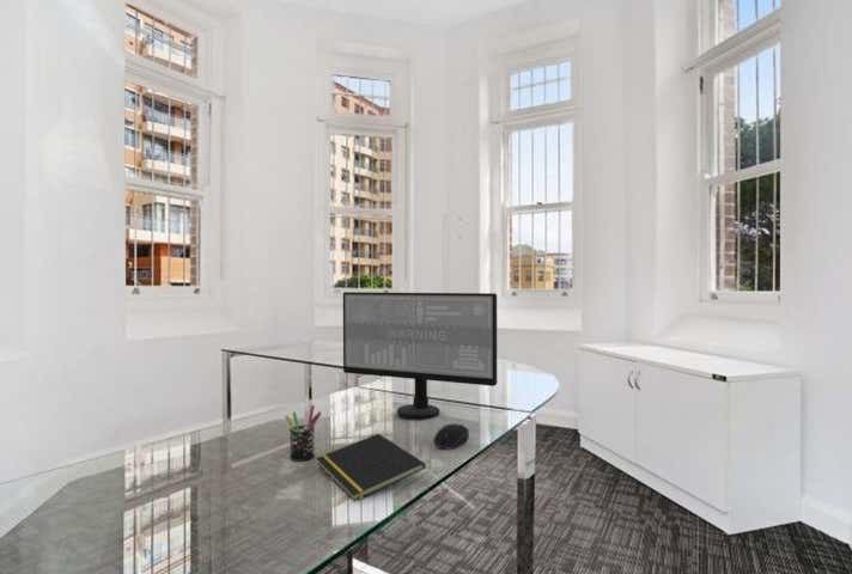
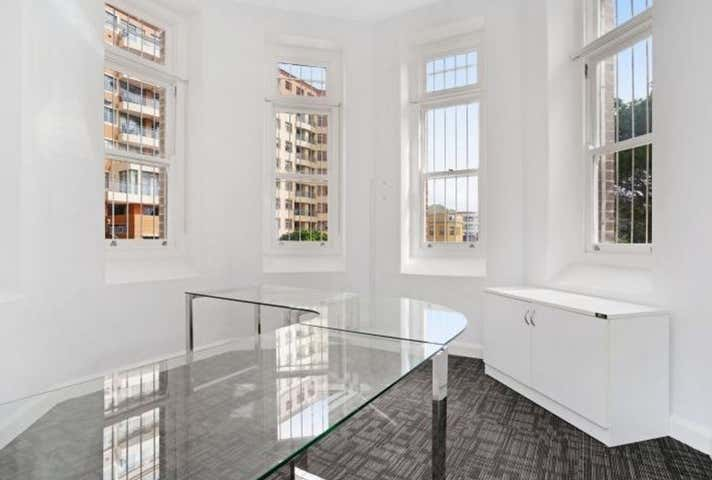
- notepad (367, 463)
- computer mouse (451, 434)
- pen holder (302, 432)
- computer monitor (418, 353)
